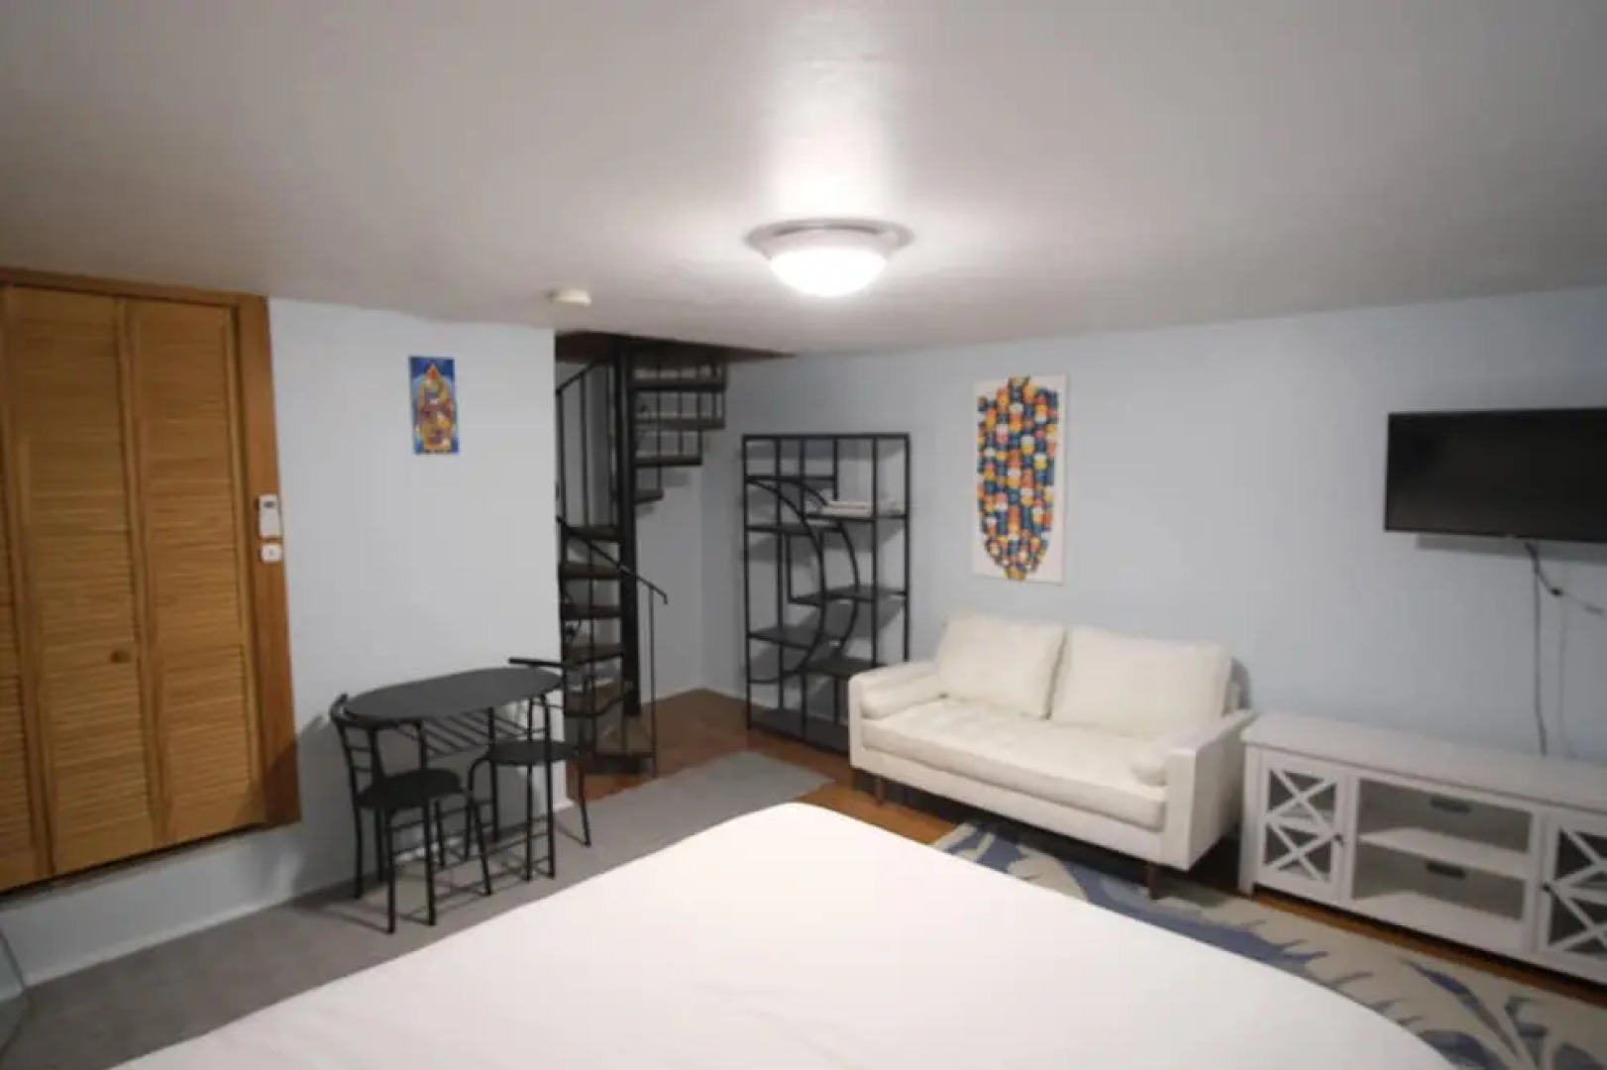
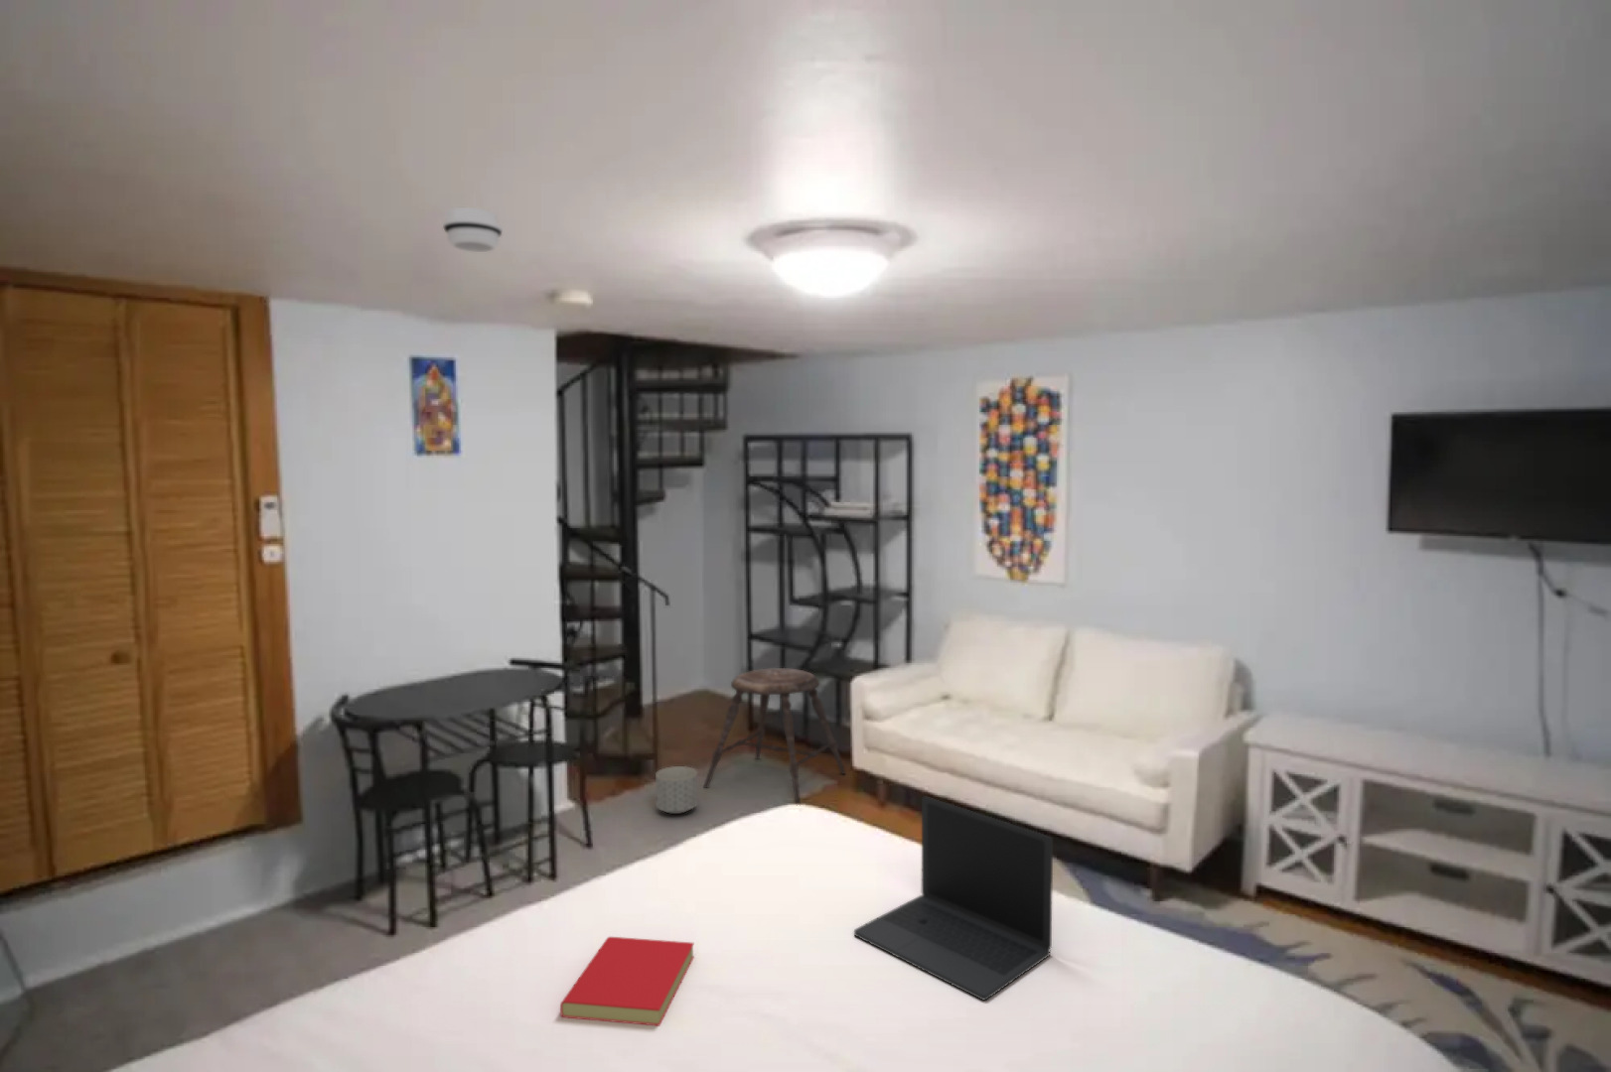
+ laptop (949, 888)
+ stool (784, 727)
+ smoke detector (473, 230)
+ planter (676, 791)
+ book (631, 977)
